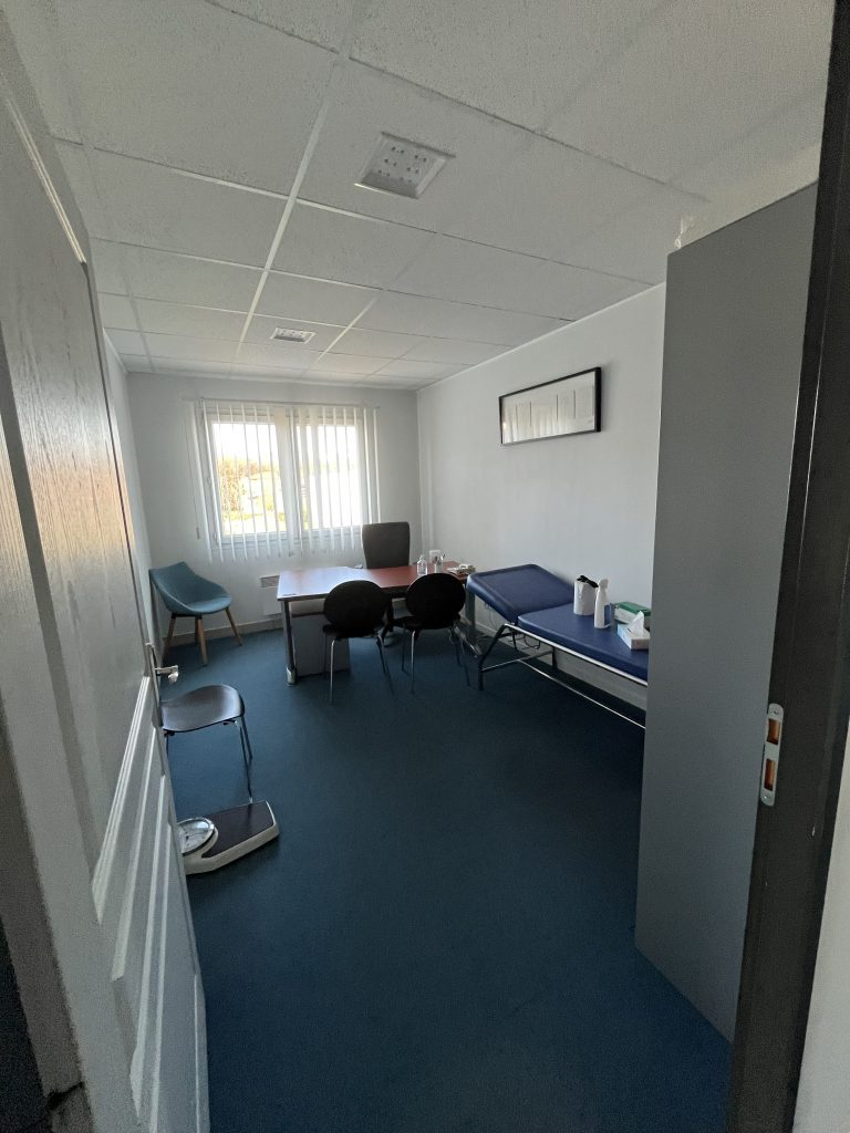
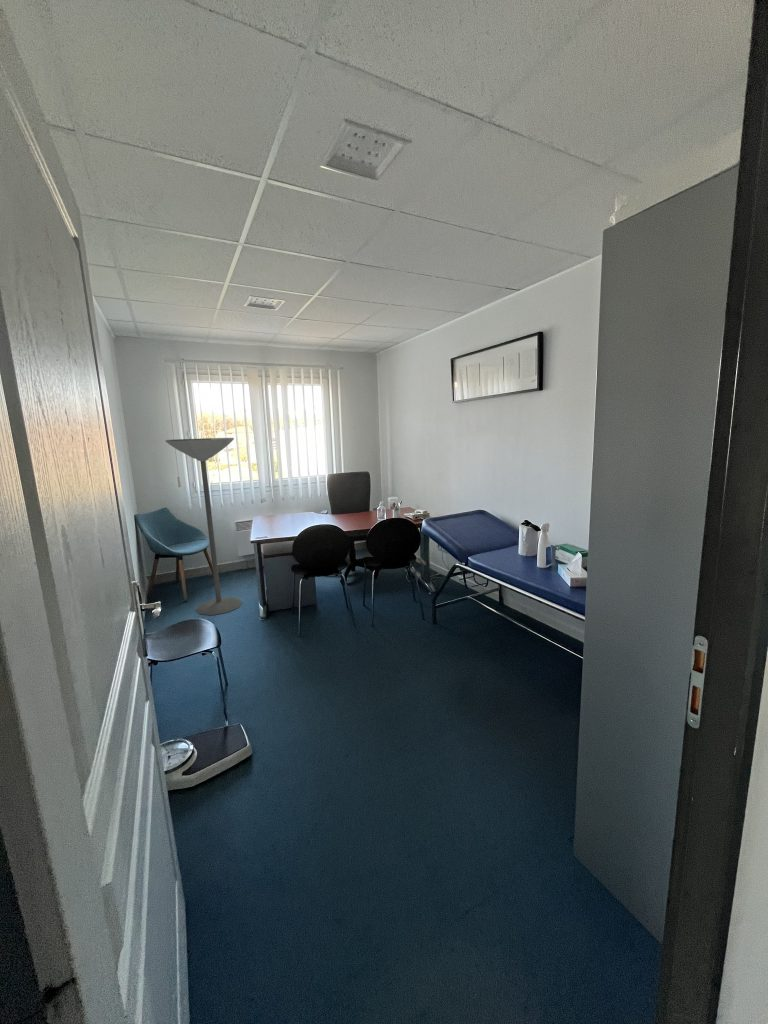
+ floor lamp (210, 525)
